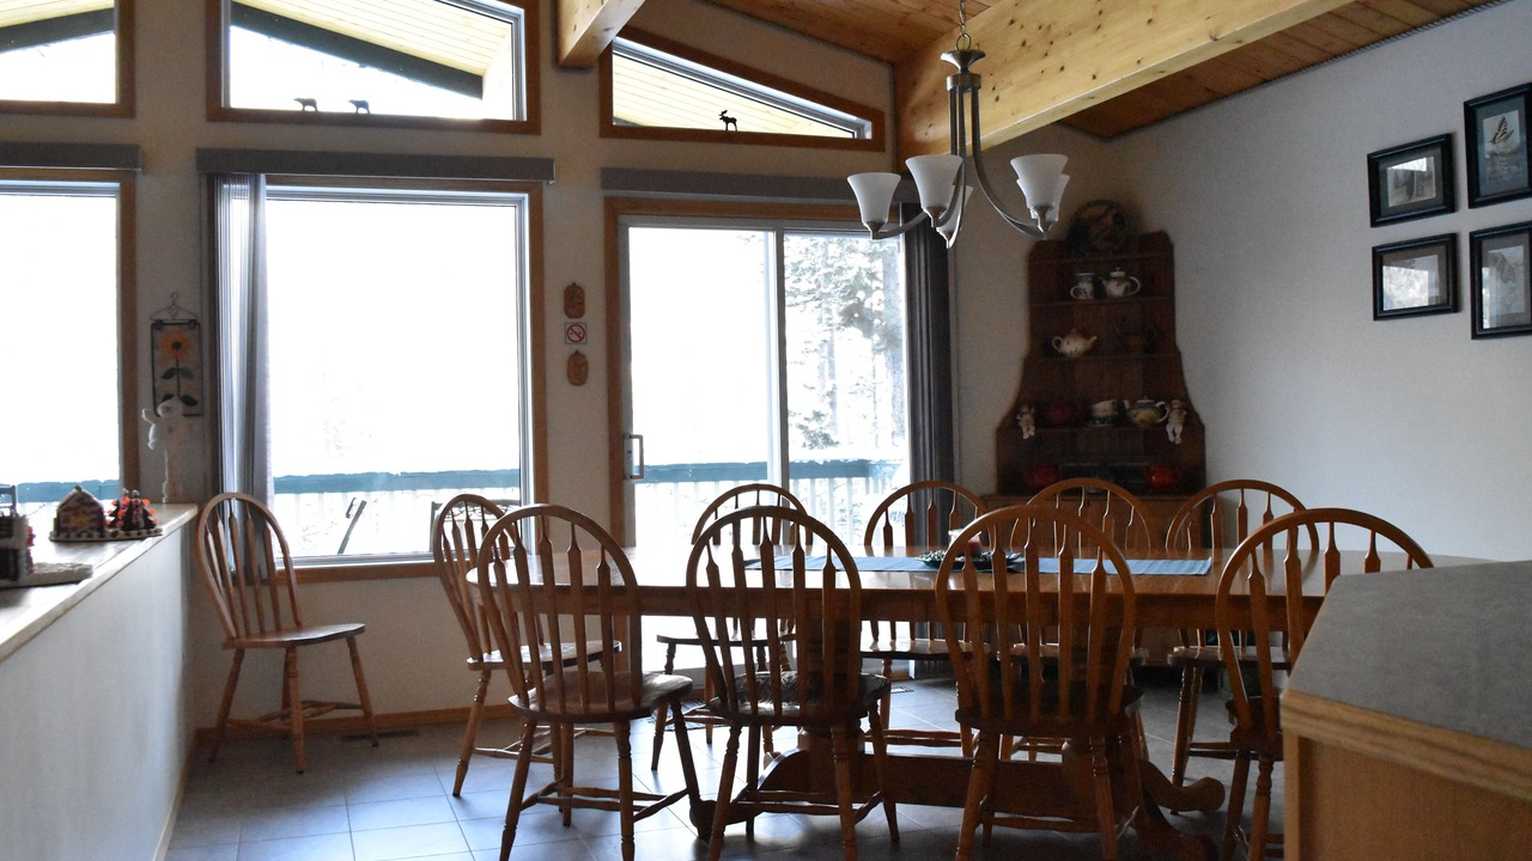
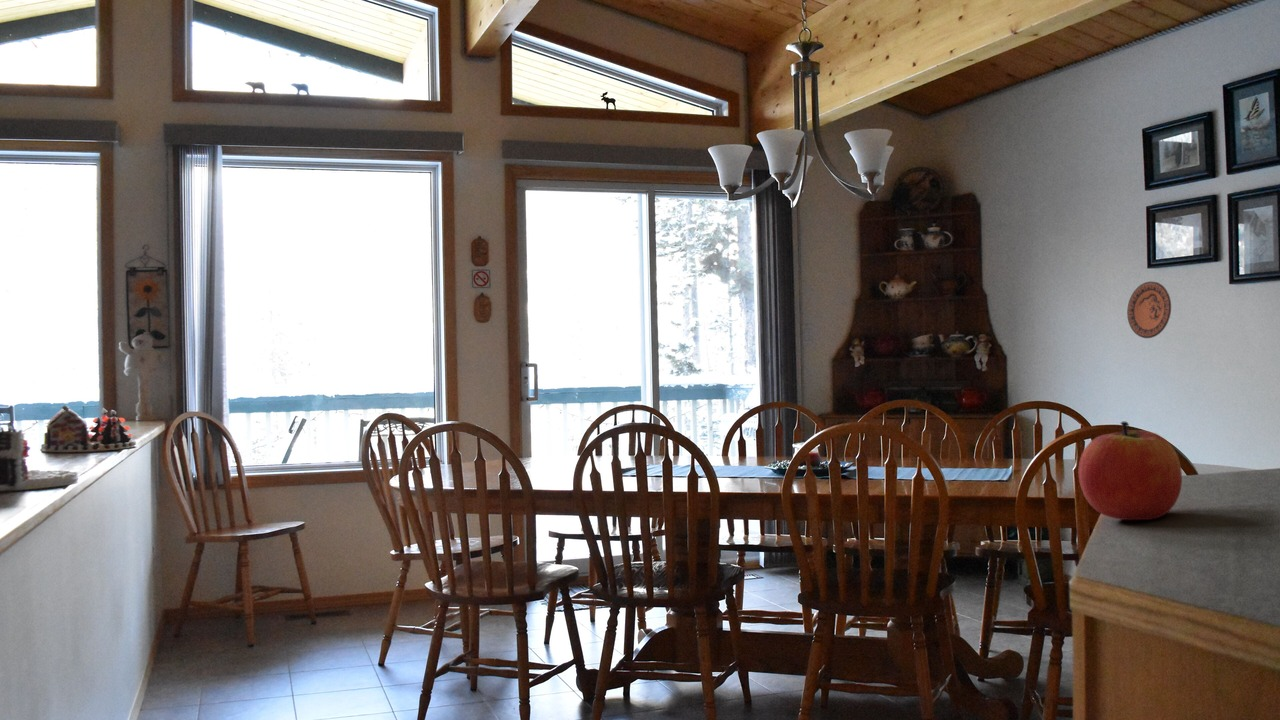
+ apple (1130, 469)
+ decorative plate (1149, 309)
